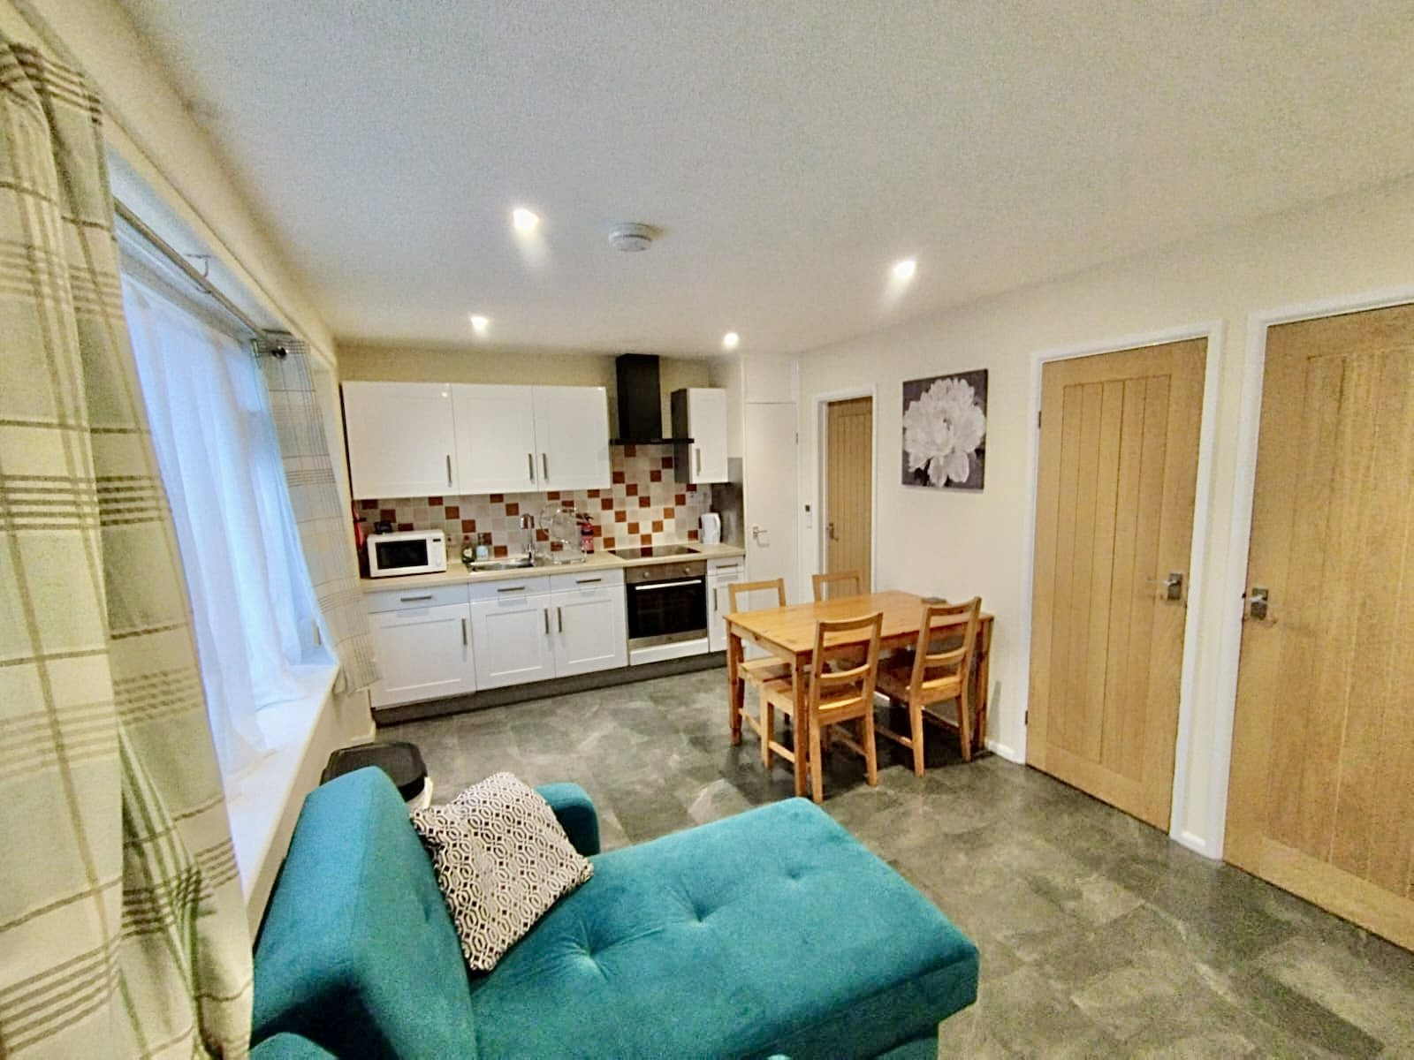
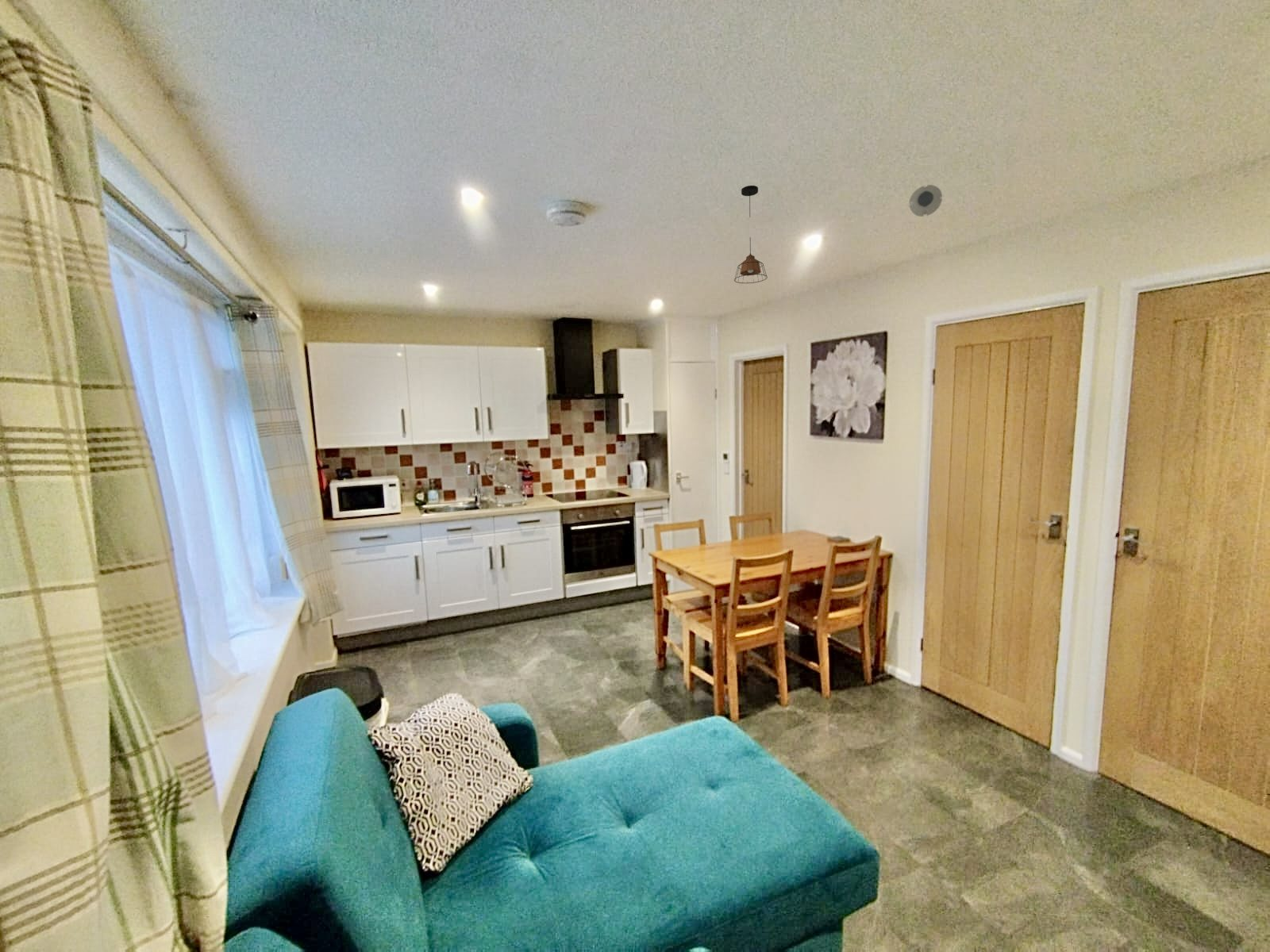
+ pendant light (750, 239)
+ smoke detector (925, 200)
